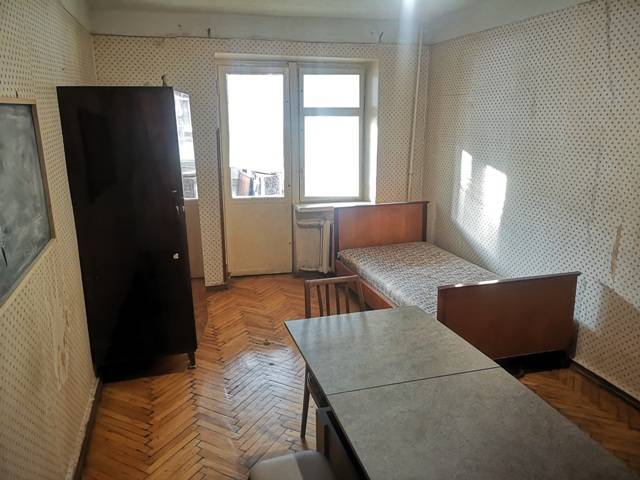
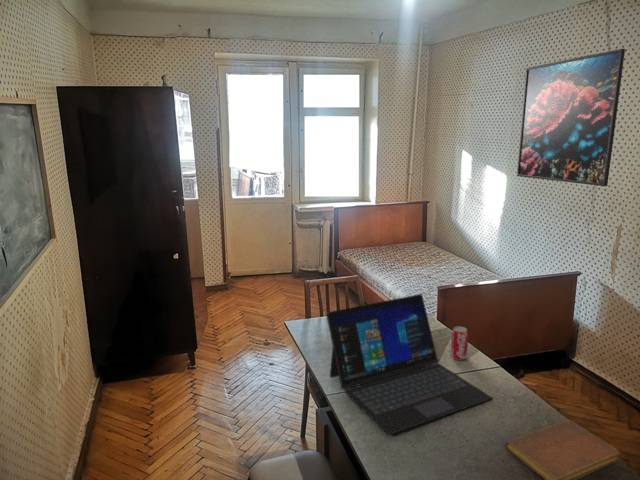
+ notebook (562, 449)
+ laptop (406, 353)
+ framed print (563, 121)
+ beverage can (459, 343)
